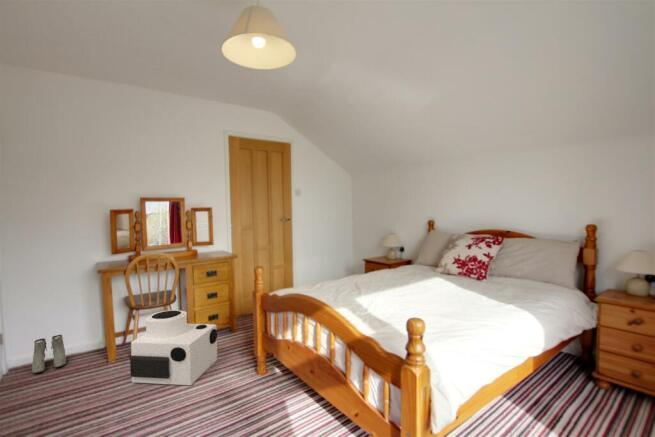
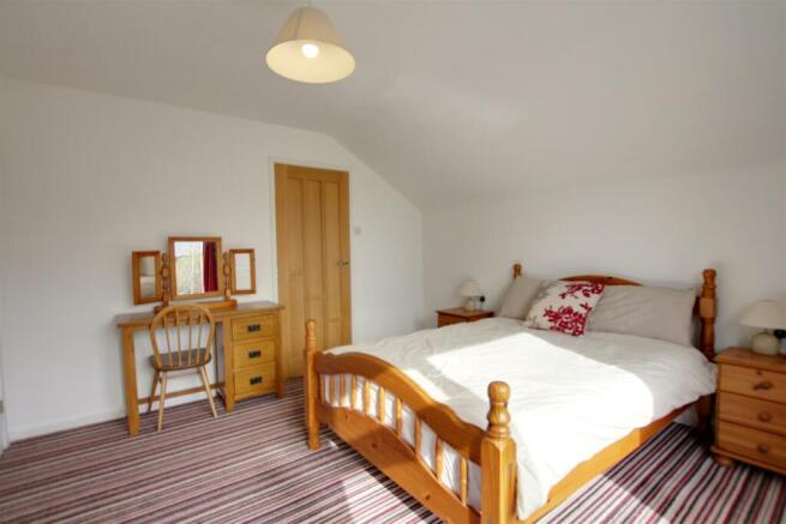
- action camera (179, 340)
- boots (46, 350)
